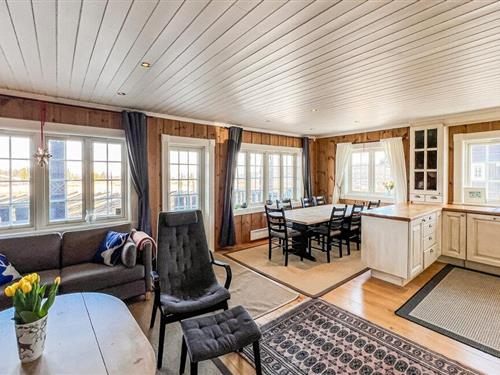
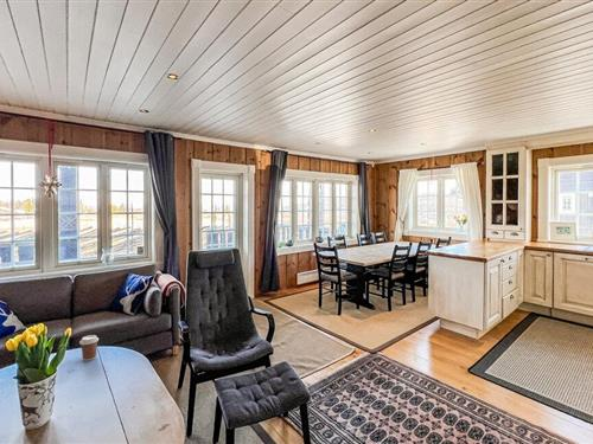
+ coffee cup (89, 347)
